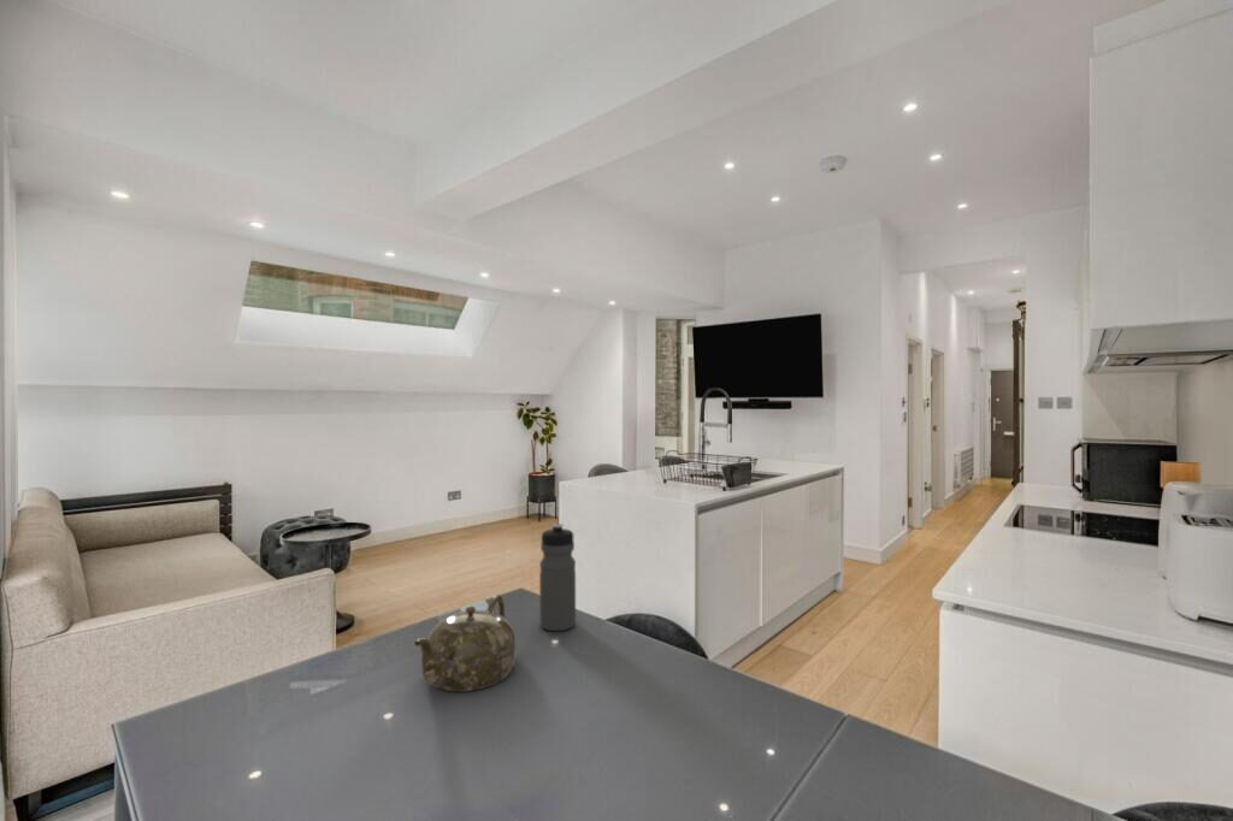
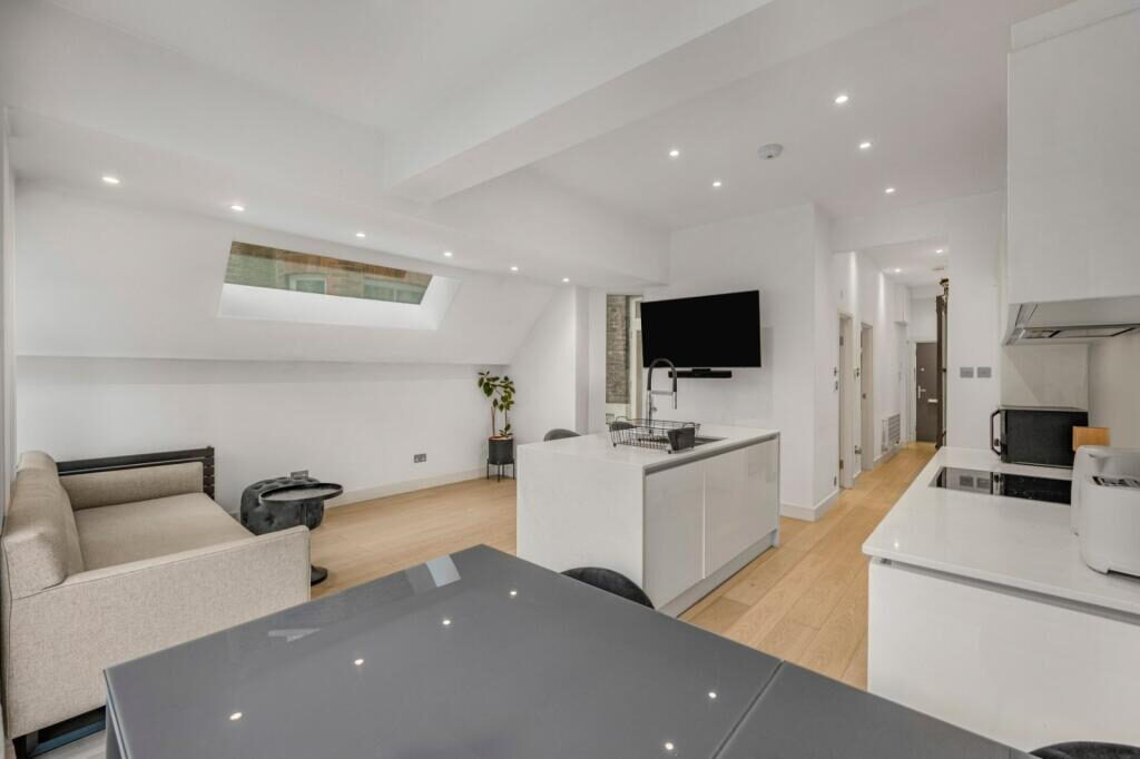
- water bottle (557, 574)
- teapot (466, 642)
